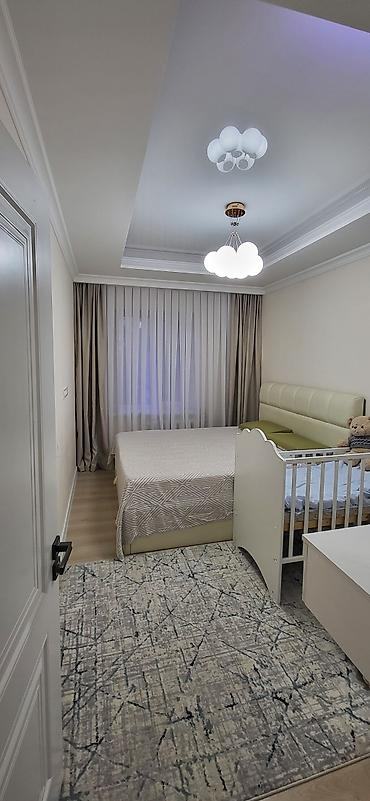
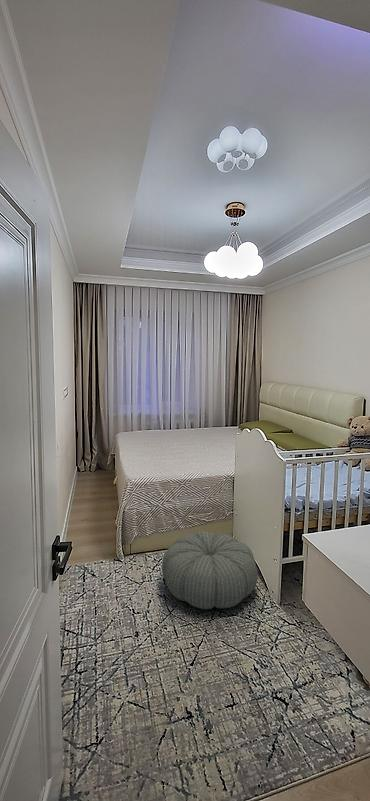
+ pouf (209, 566)
